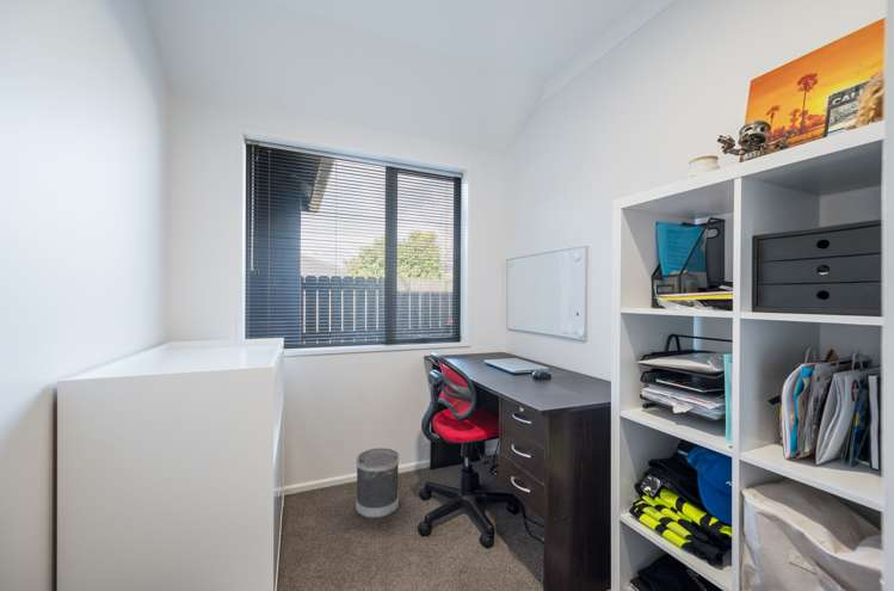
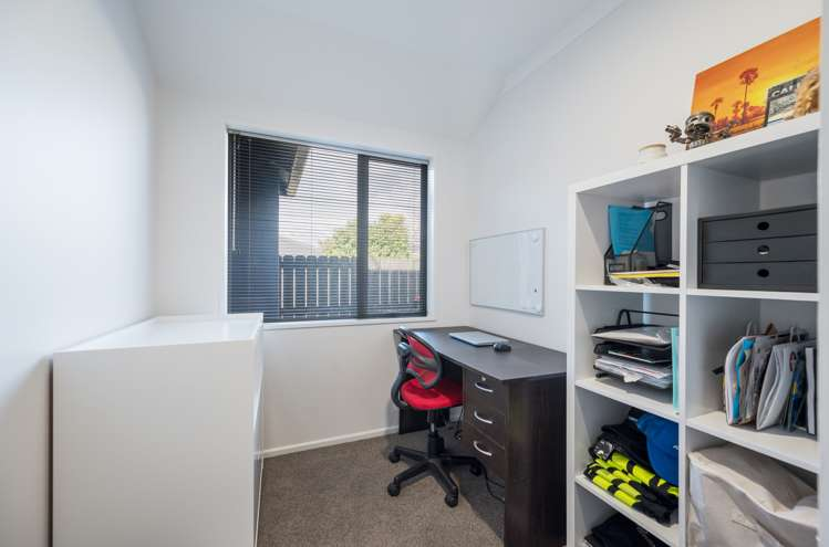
- wastebasket (377, 481)
